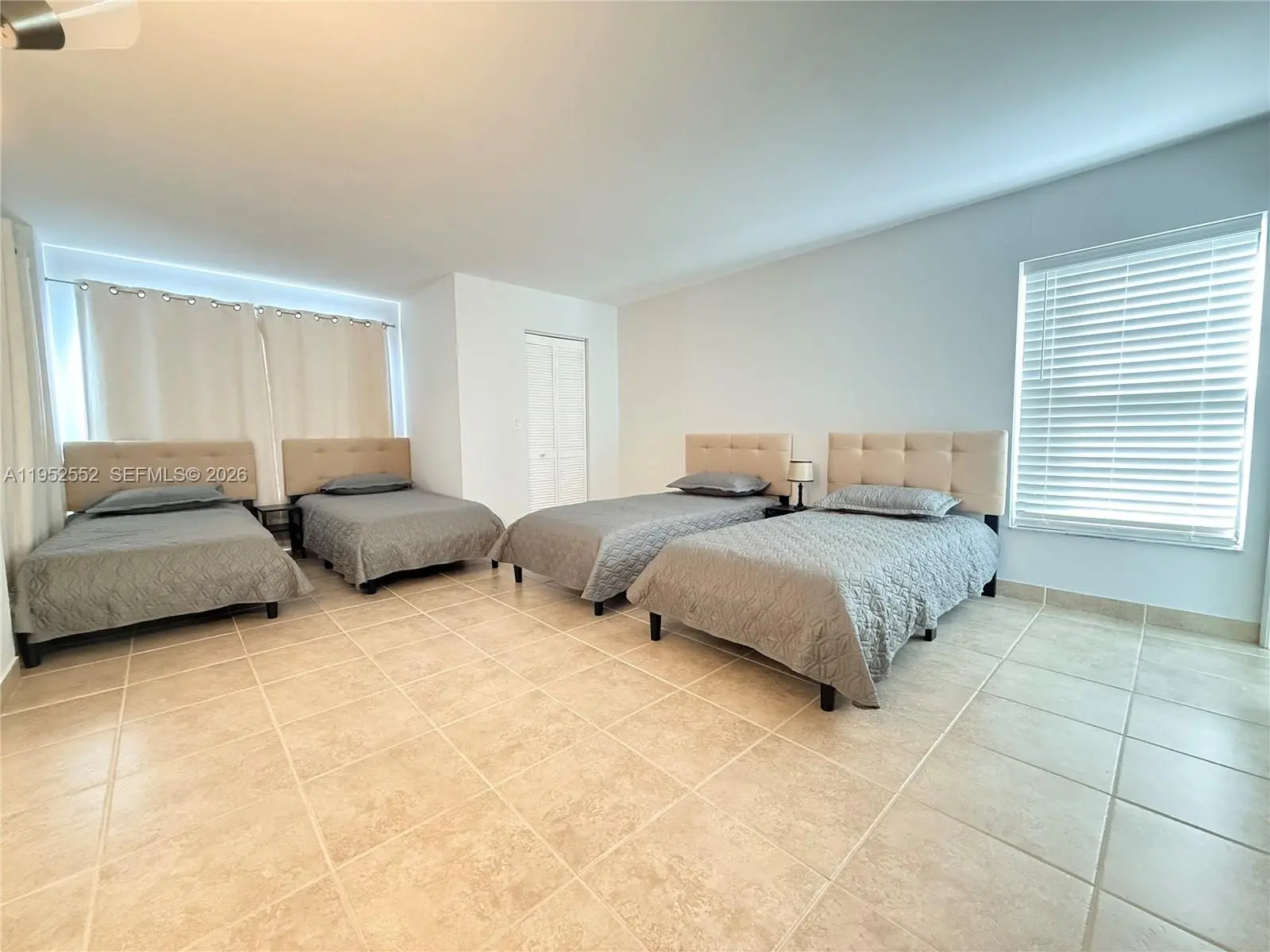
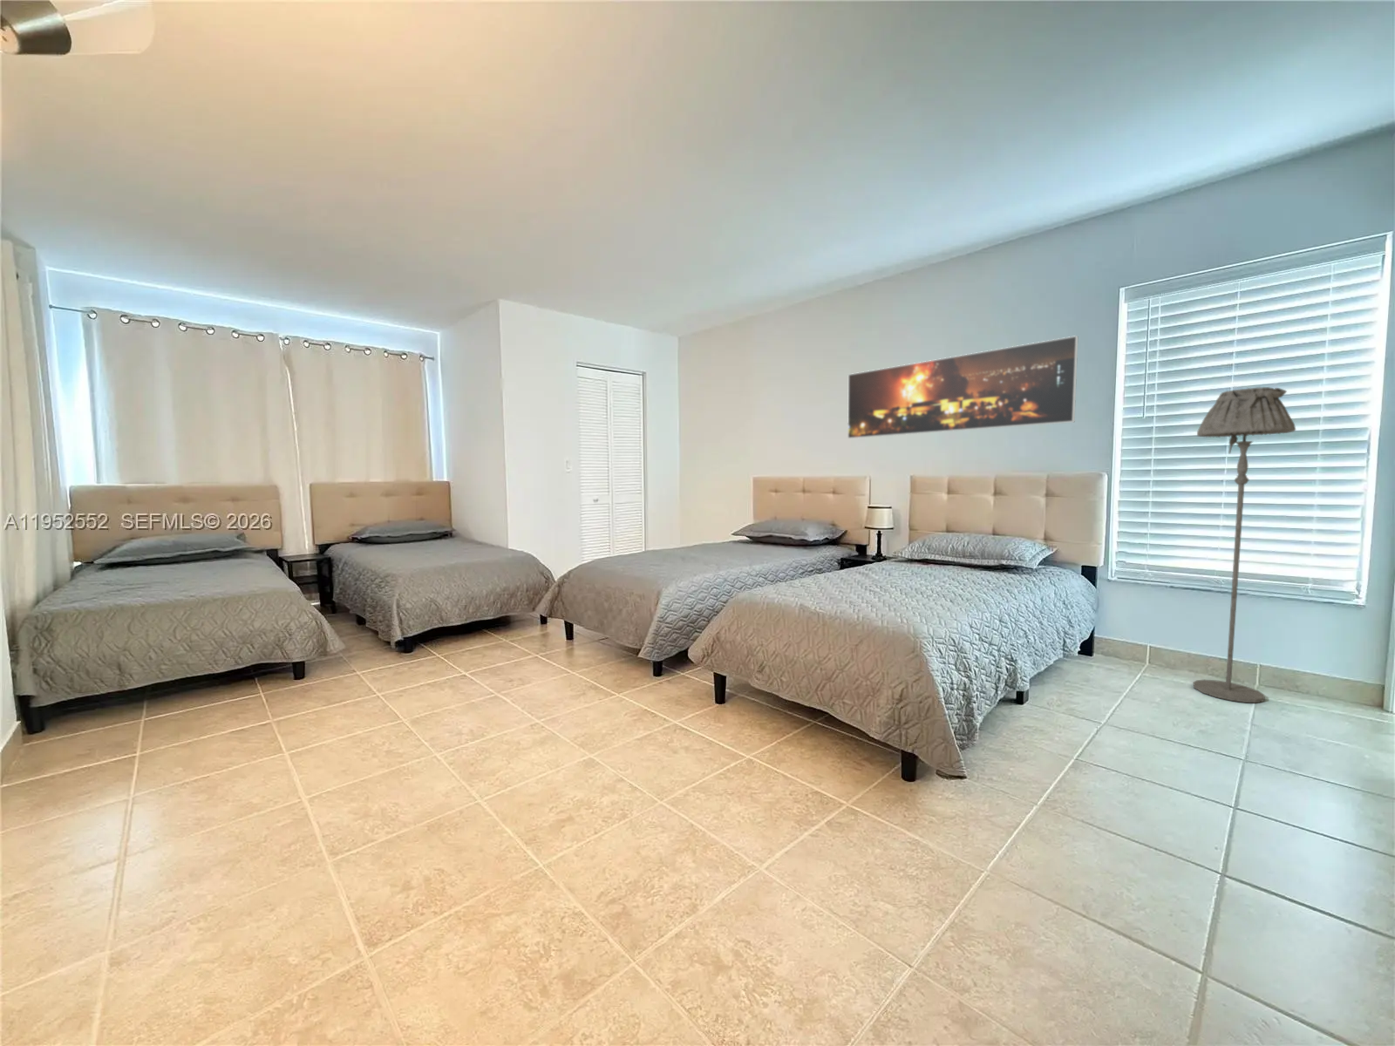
+ floor lamp (1237, 544)
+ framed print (945, 394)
